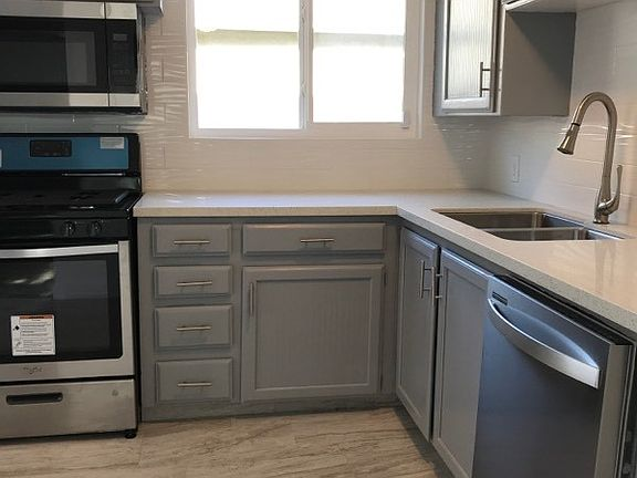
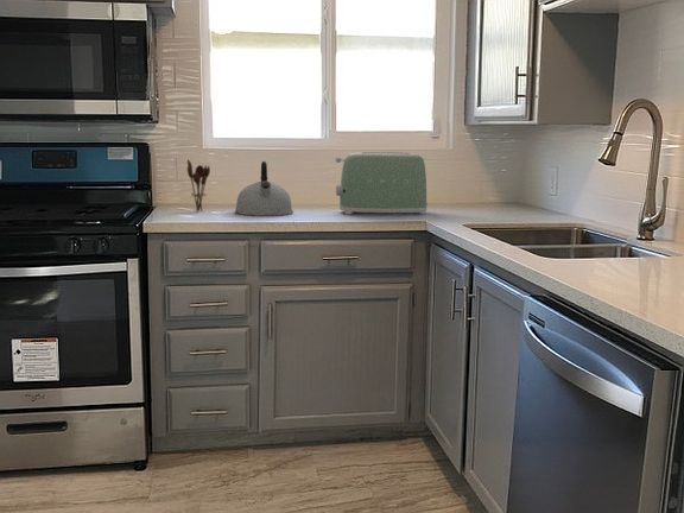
+ kettle (264, 186)
+ utensil holder (197, 185)
+ toaster (384, 182)
